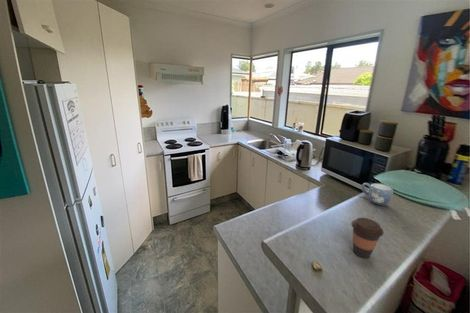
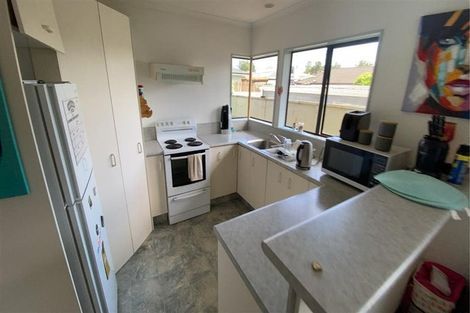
- coffee cup (364, 238)
- mug (375, 193)
